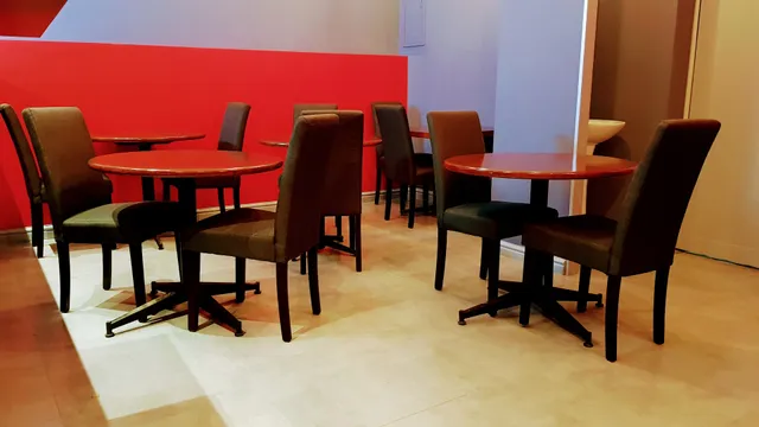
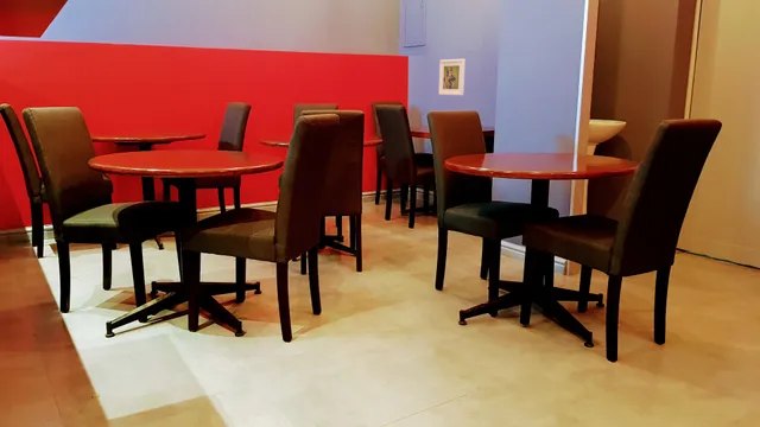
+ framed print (451, 77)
